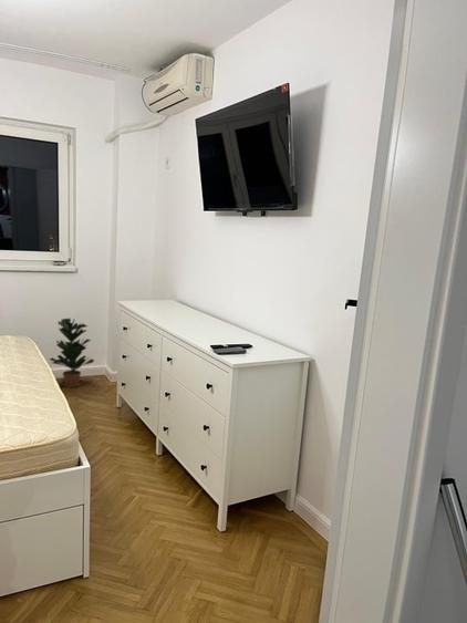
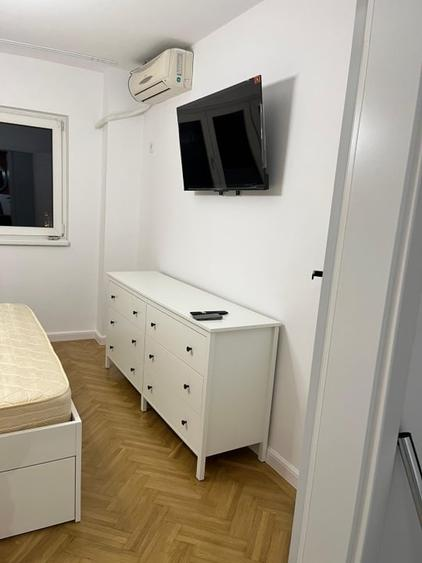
- potted plant (71, 351)
